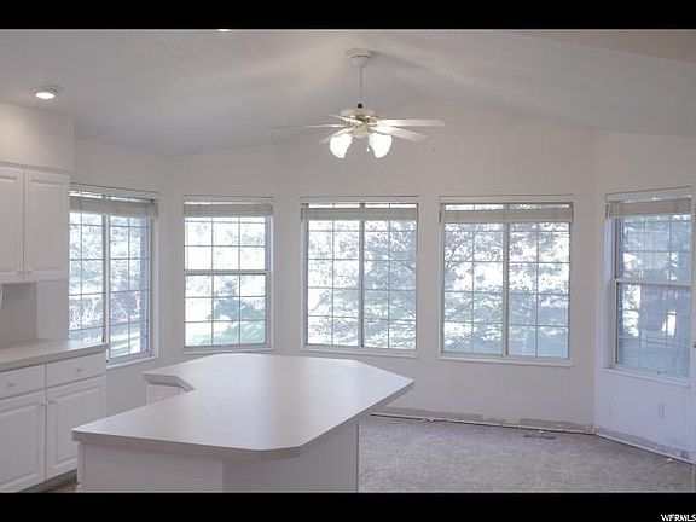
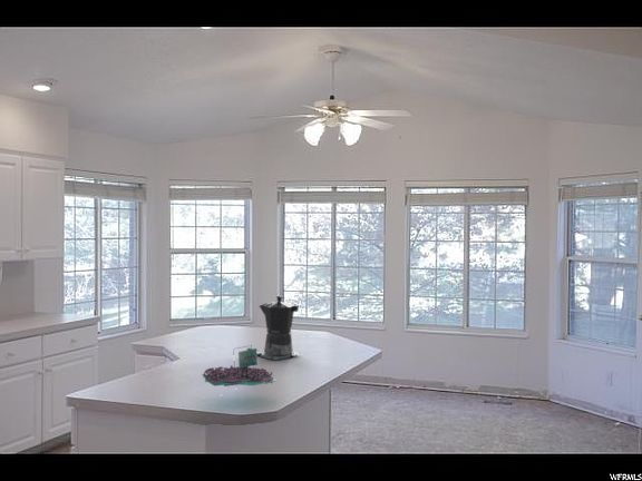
+ coffee maker (279, 325)
+ succulent planter (235, 373)
